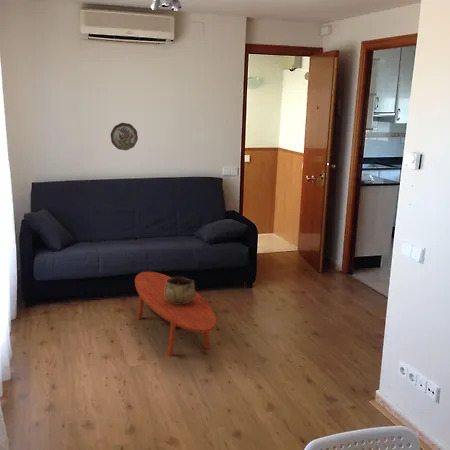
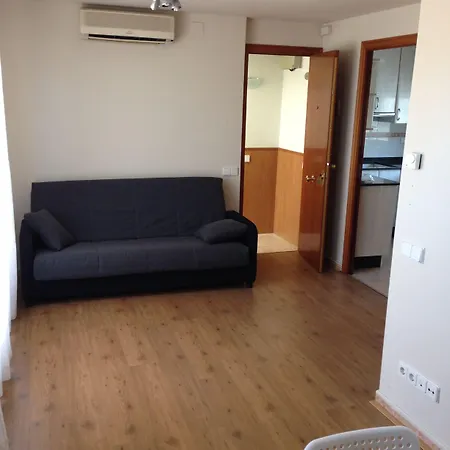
- coffee table (171, 314)
- decorative plate (124, 136)
- decorative bowl (179, 291)
